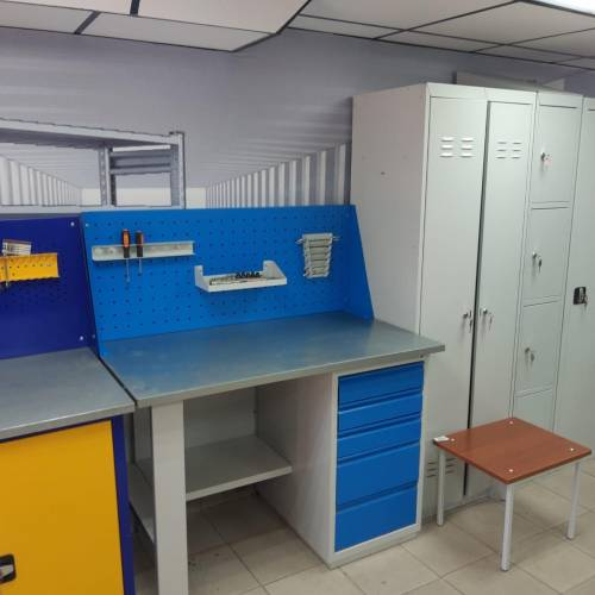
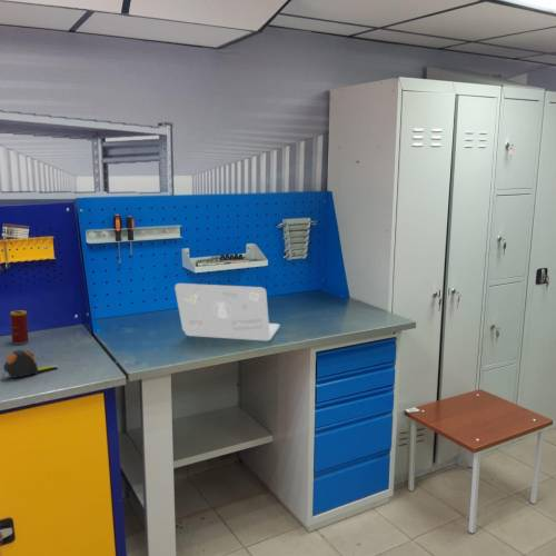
+ beverage can (19, 327)
+ laptop (230, 306)
+ tape measure (24, 361)
